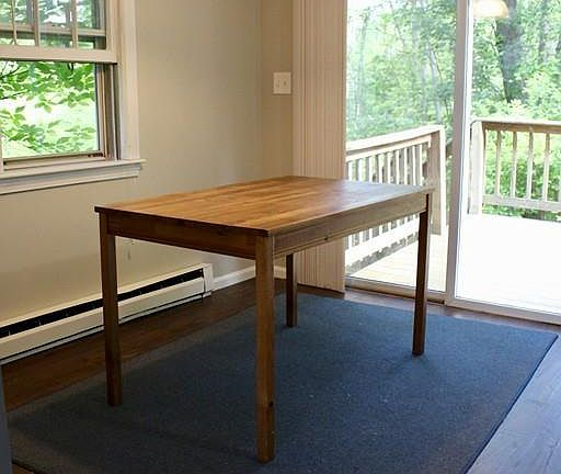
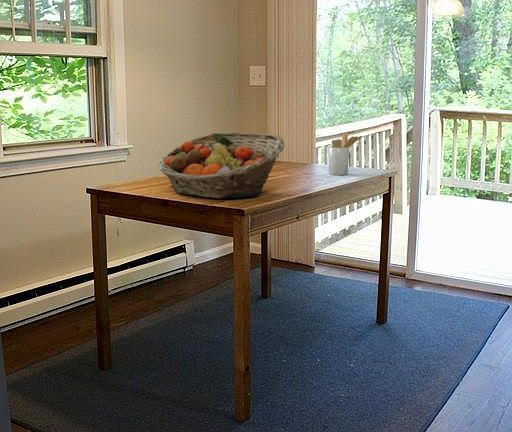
+ utensil holder (343, 154)
+ fruit basket (221, 163)
